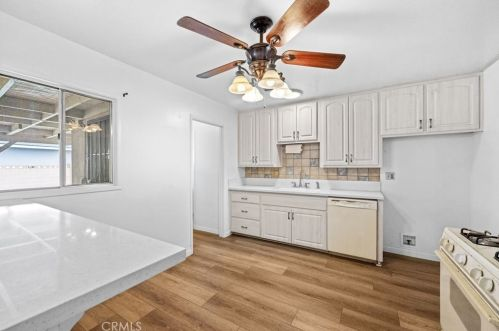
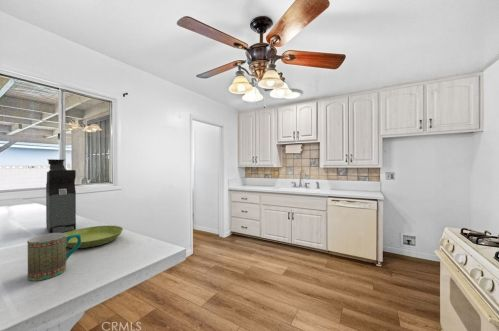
+ coffee maker (60, 193)
+ mug (56, 253)
+ saucer (92, 236)
